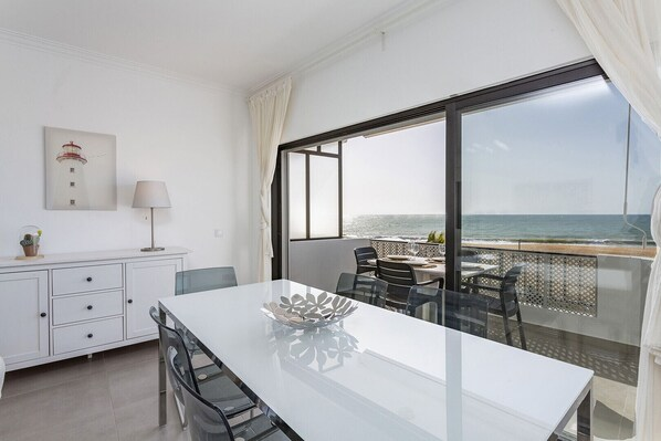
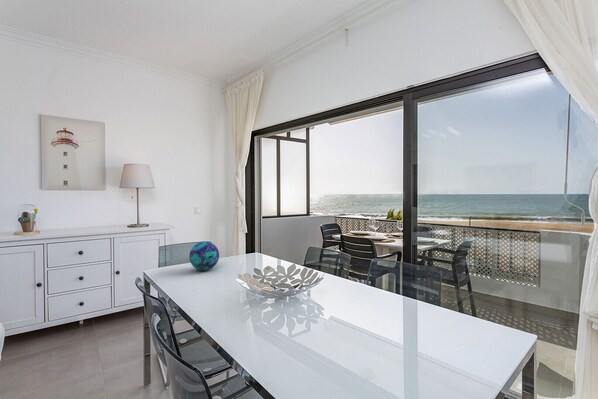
+ decorative ball (204, 255)
